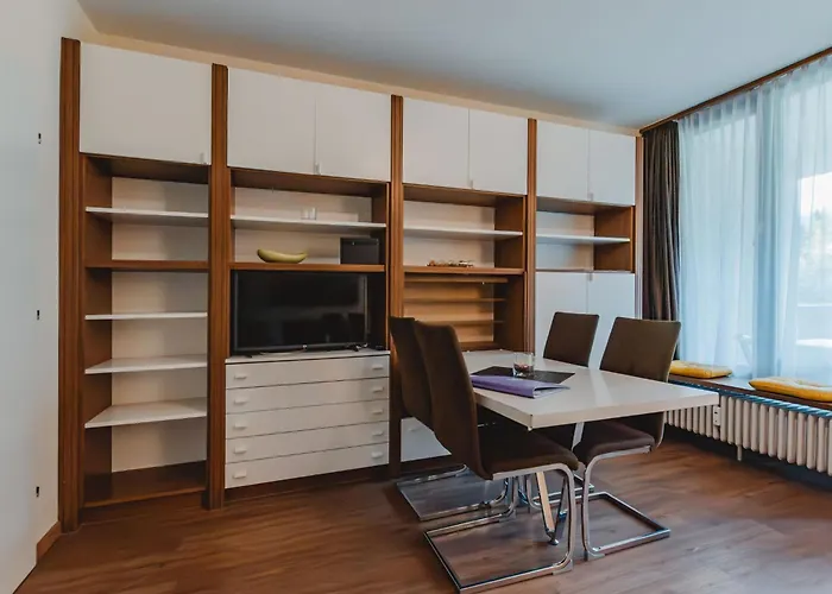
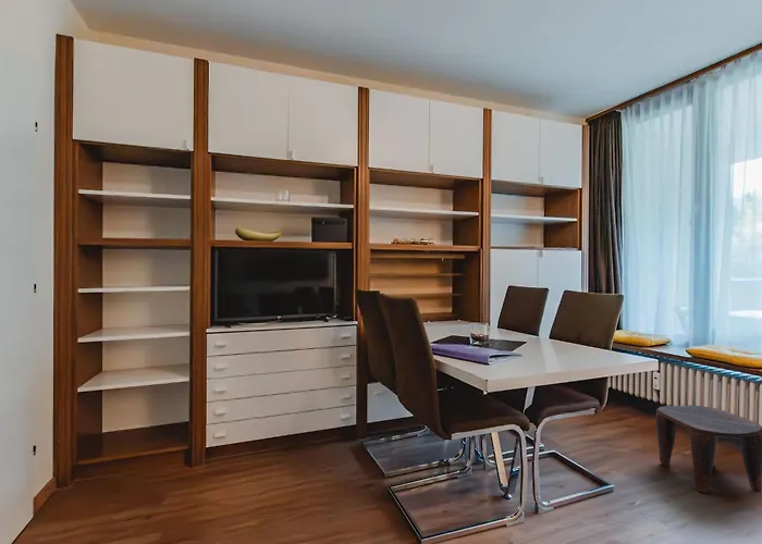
+ stool (705, 446)
